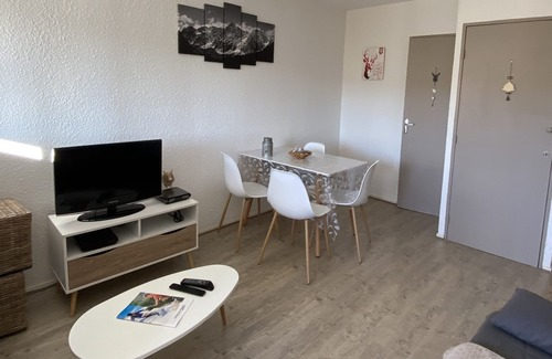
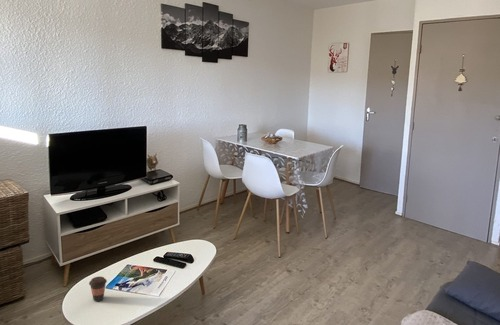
+ coffee cup (98, 289)
